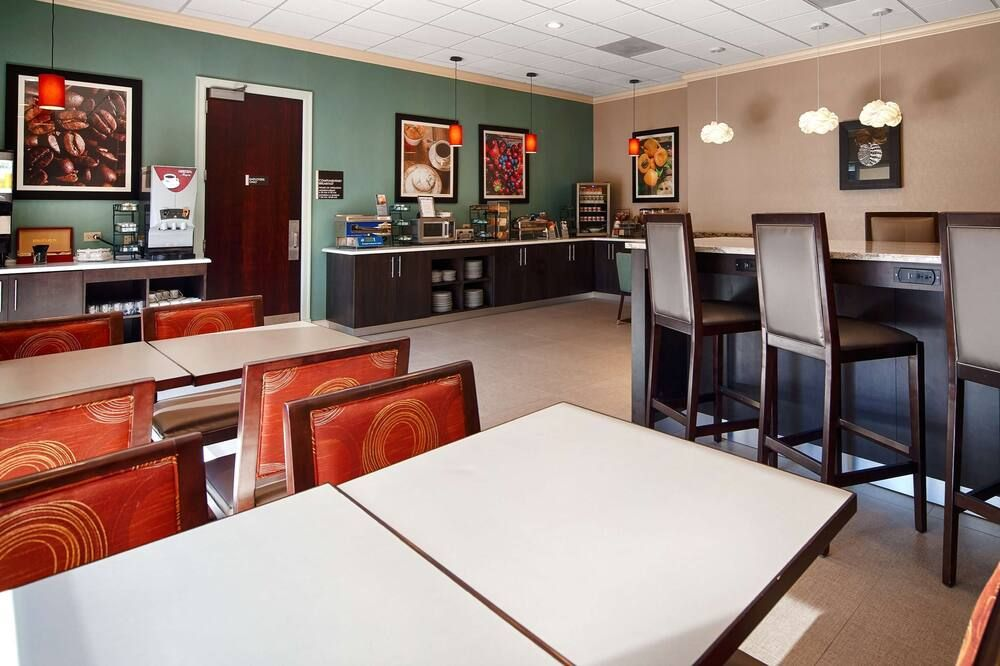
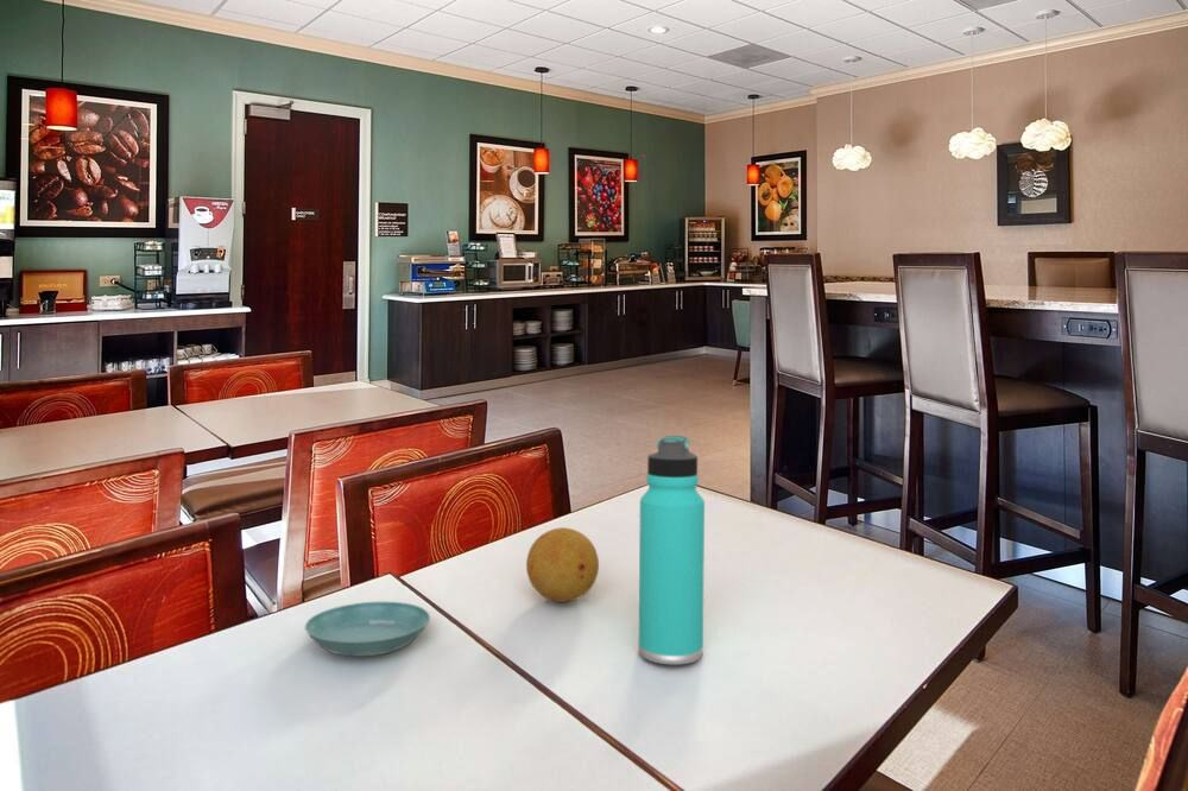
+ fruit (562, 564)
+ thermos bottle (671, 545)
+ saucer (368, 629)
